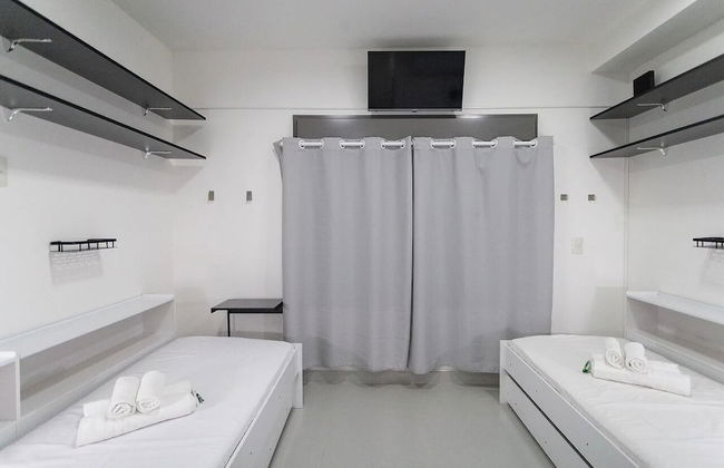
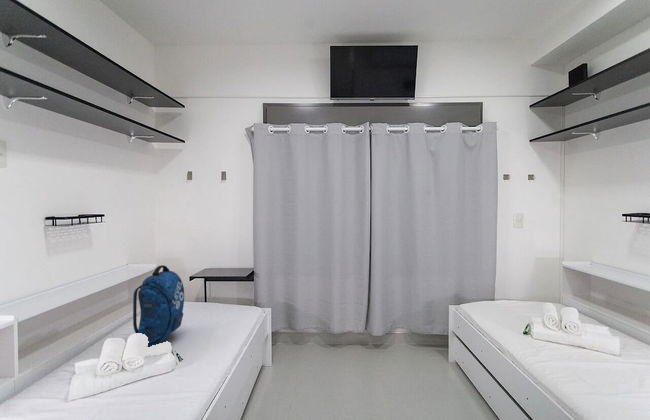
+ backpack (161, 302)
